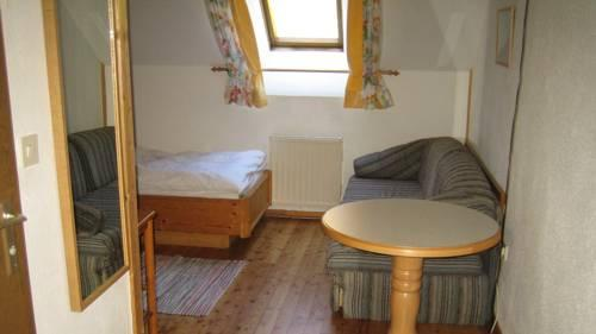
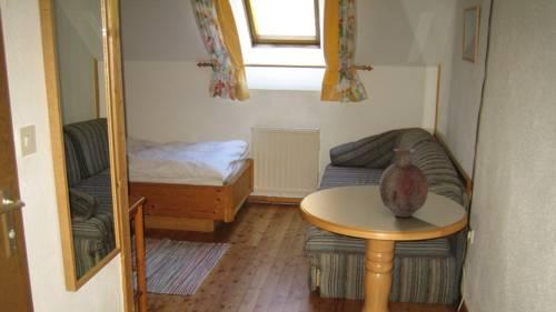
+ vase (404, 182)
